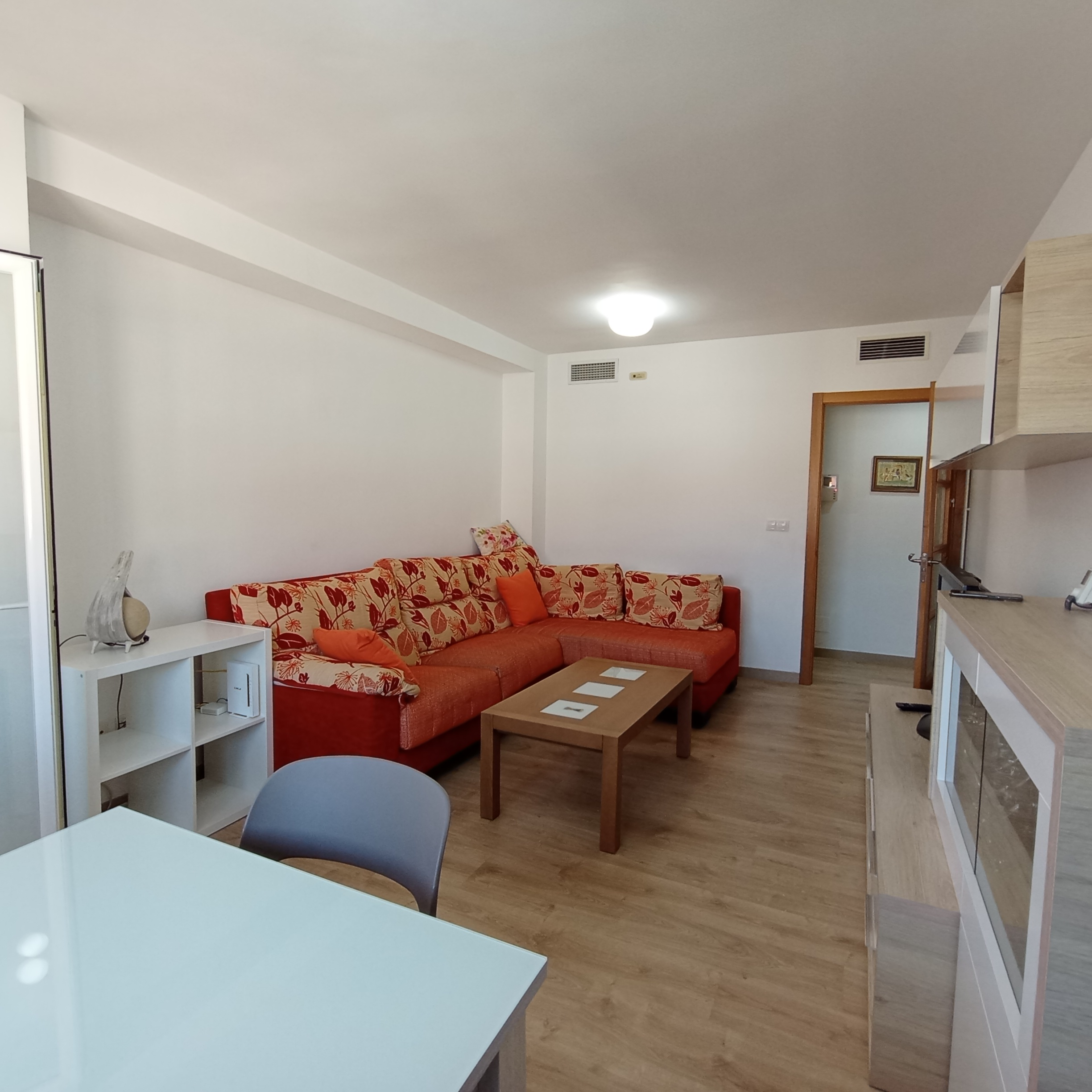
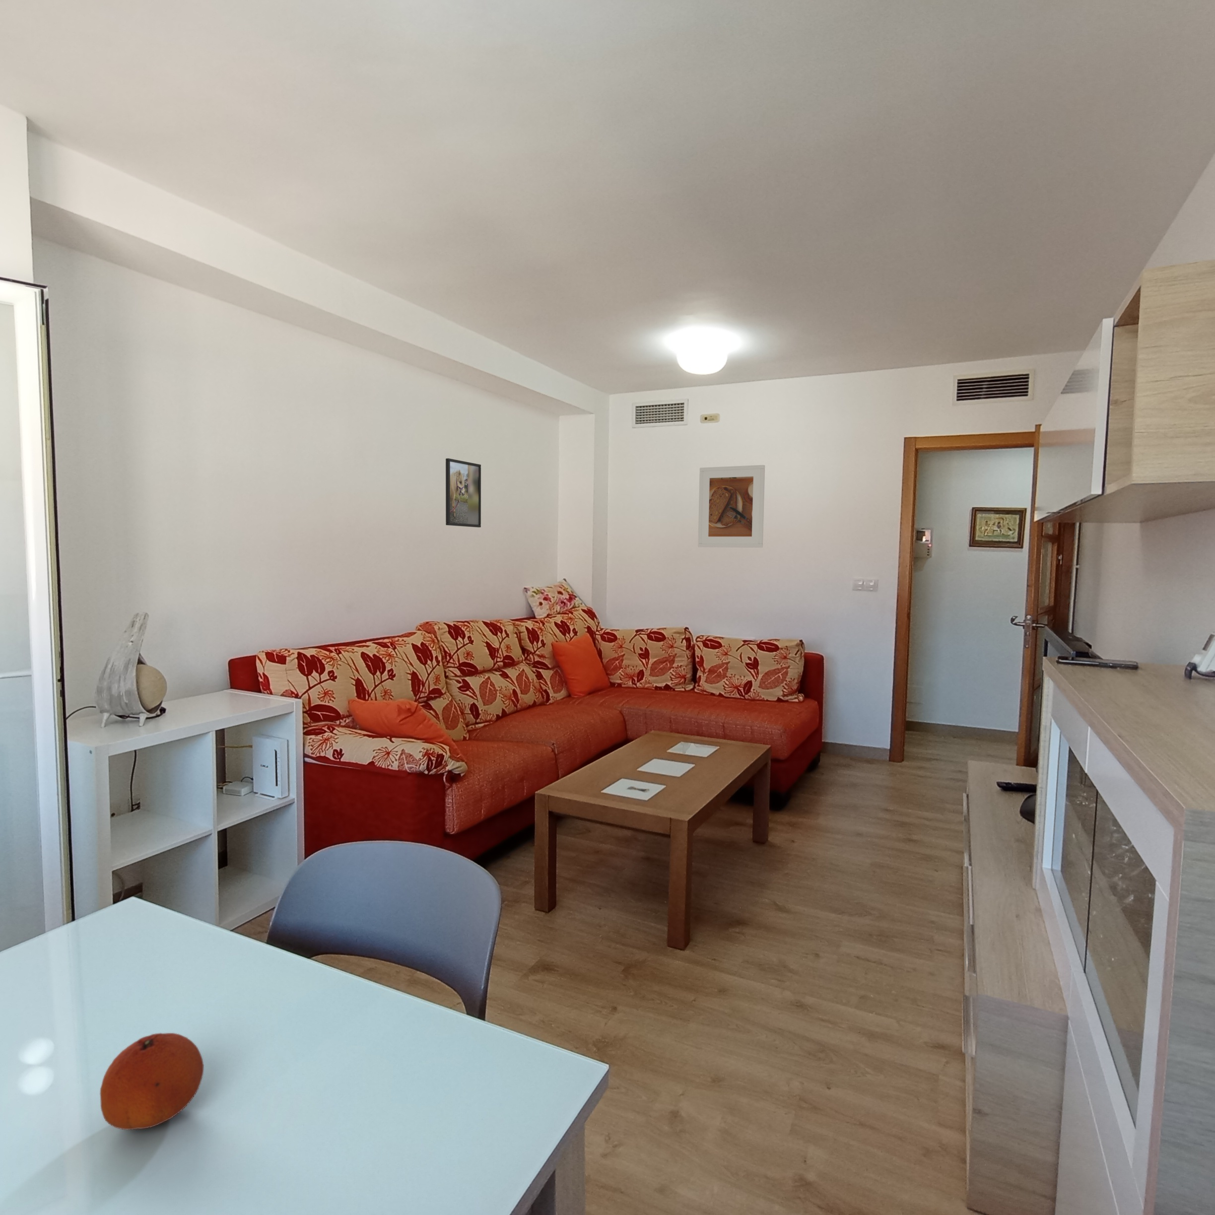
+ fruit (154, 1078)
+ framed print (731, 506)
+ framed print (464, 494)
